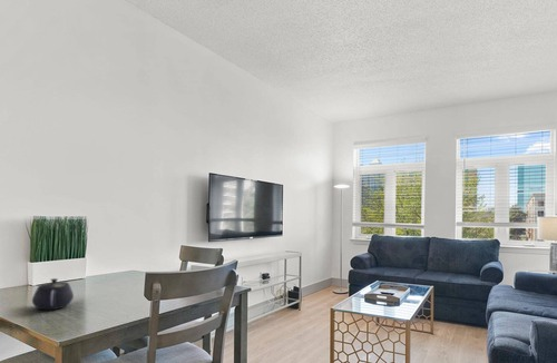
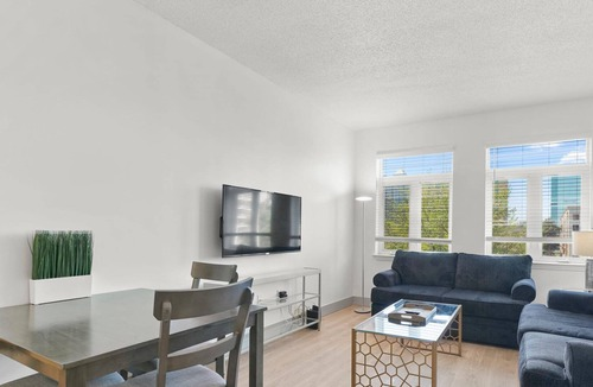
- teapot (53, 292)
